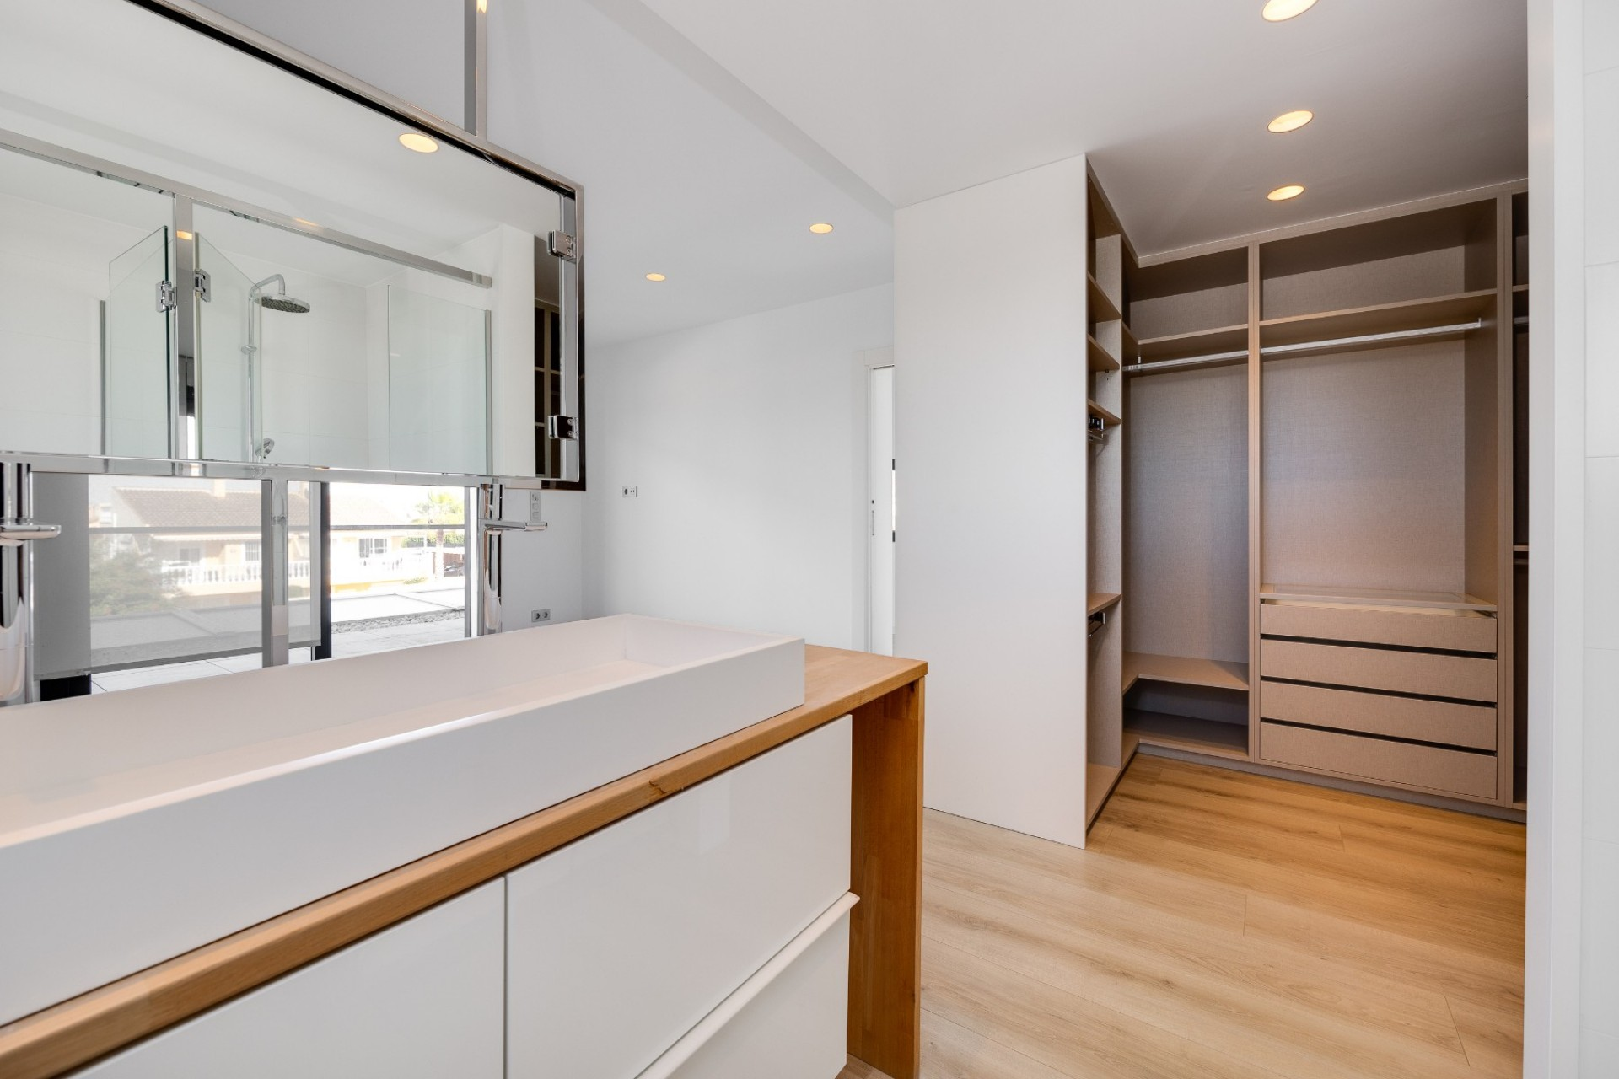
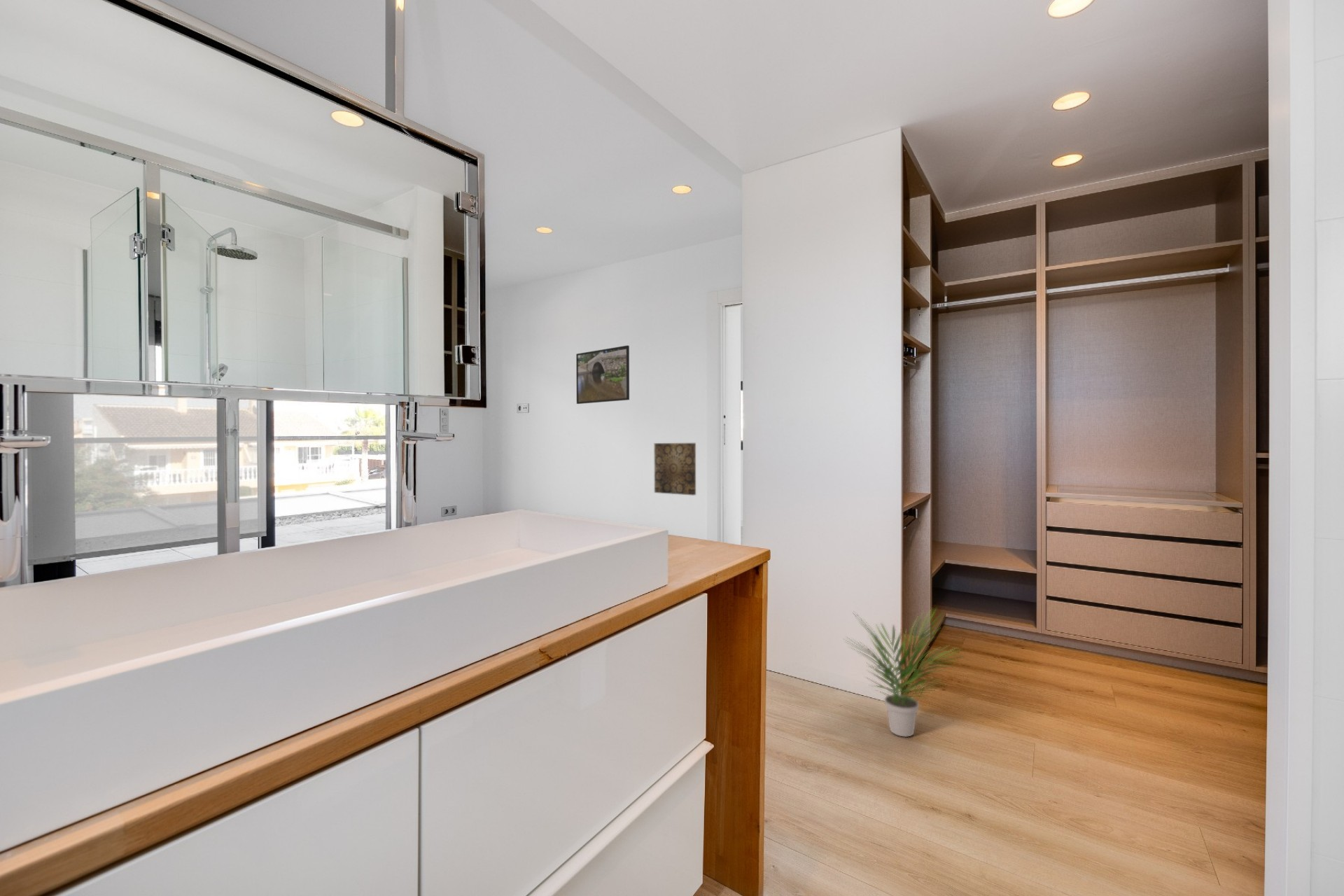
+ potted plant (899, 671)
+ wall art (674, 468)
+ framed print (601, 376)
